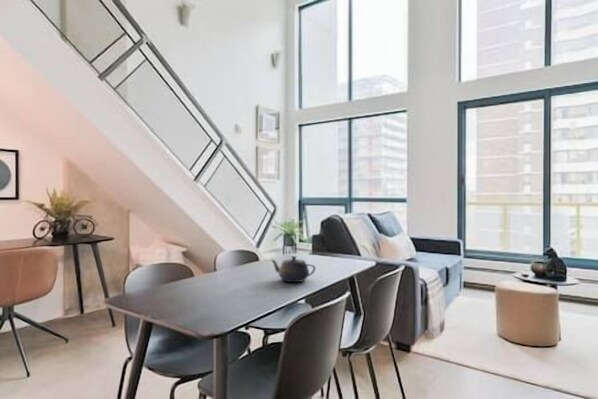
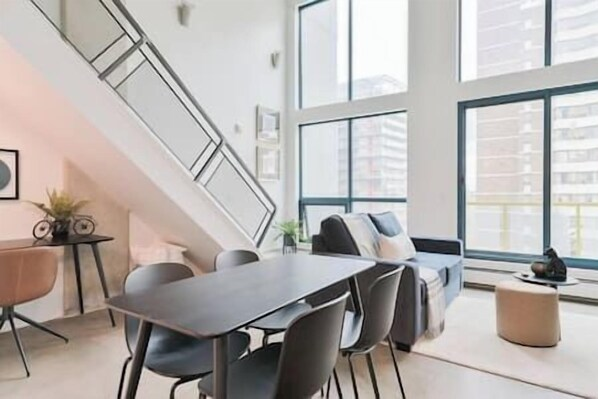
- teapot (292, 268)
